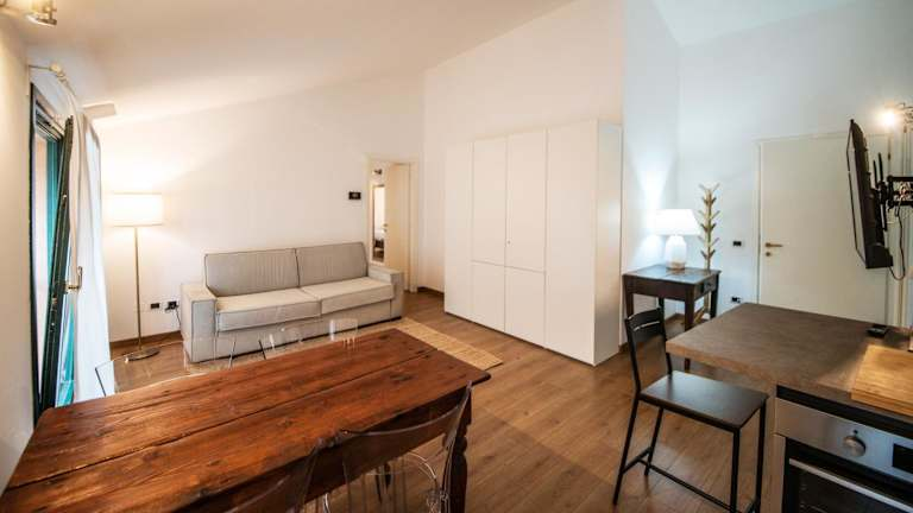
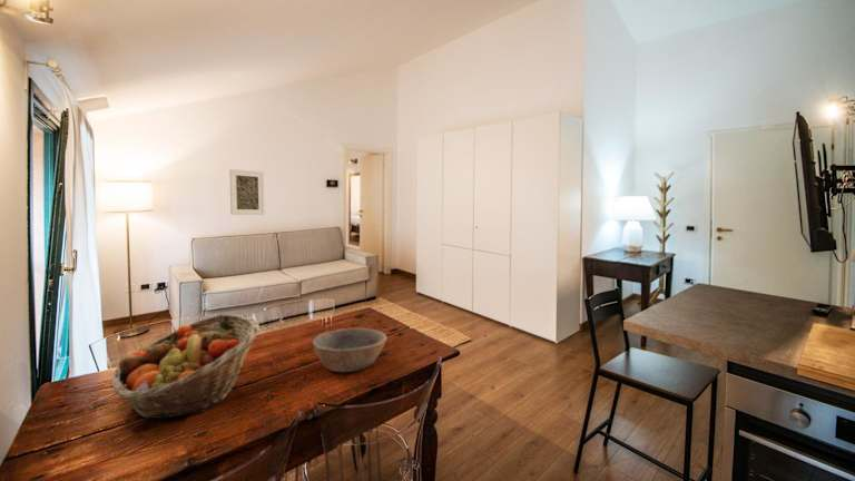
+ bowl (350, 350)
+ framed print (247, 193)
+ fruit basket (190, 360)
